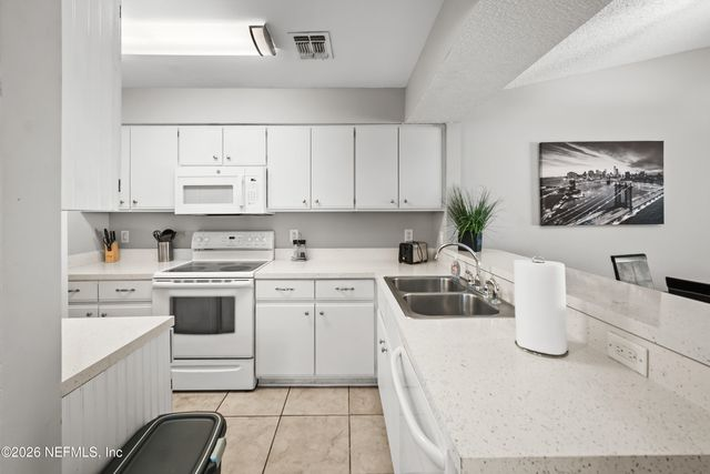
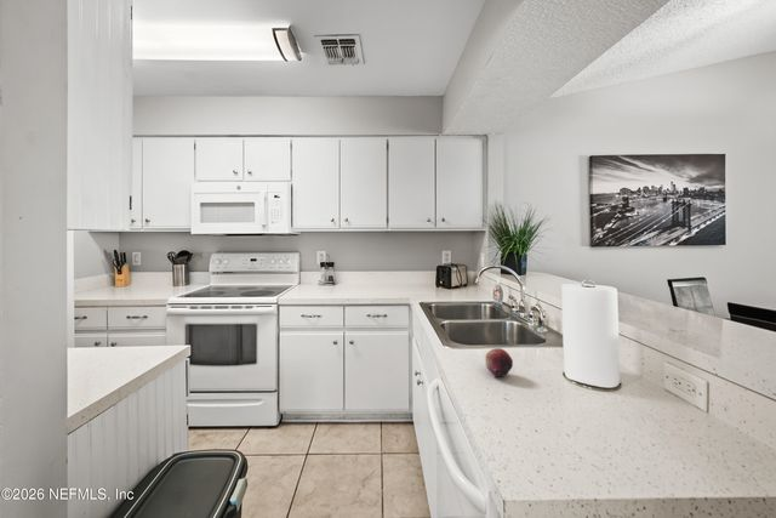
+ fruit (498, 362)
